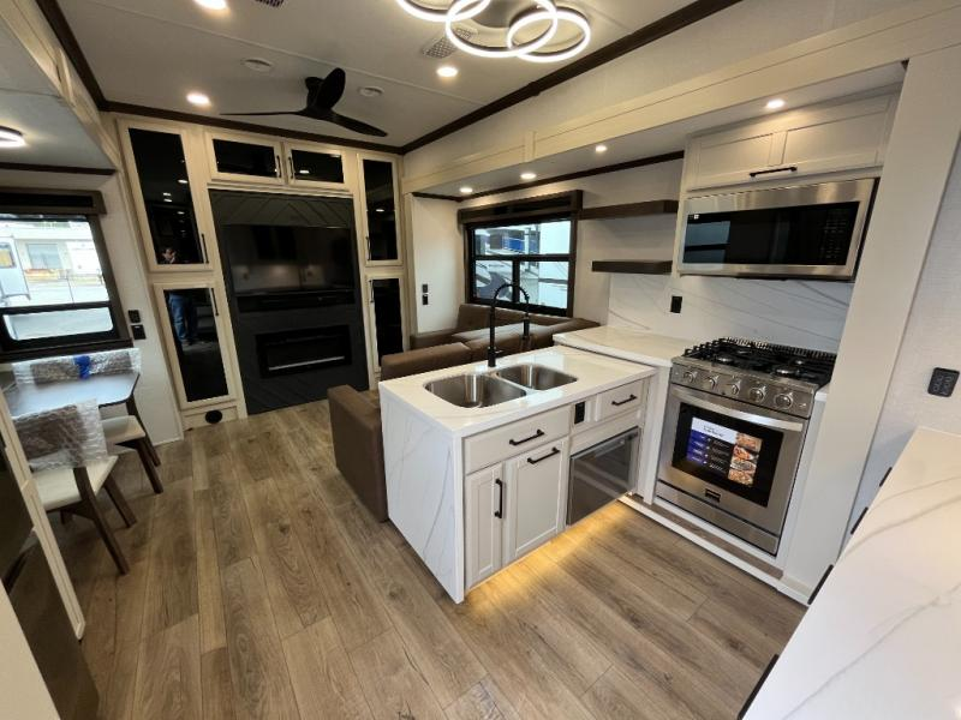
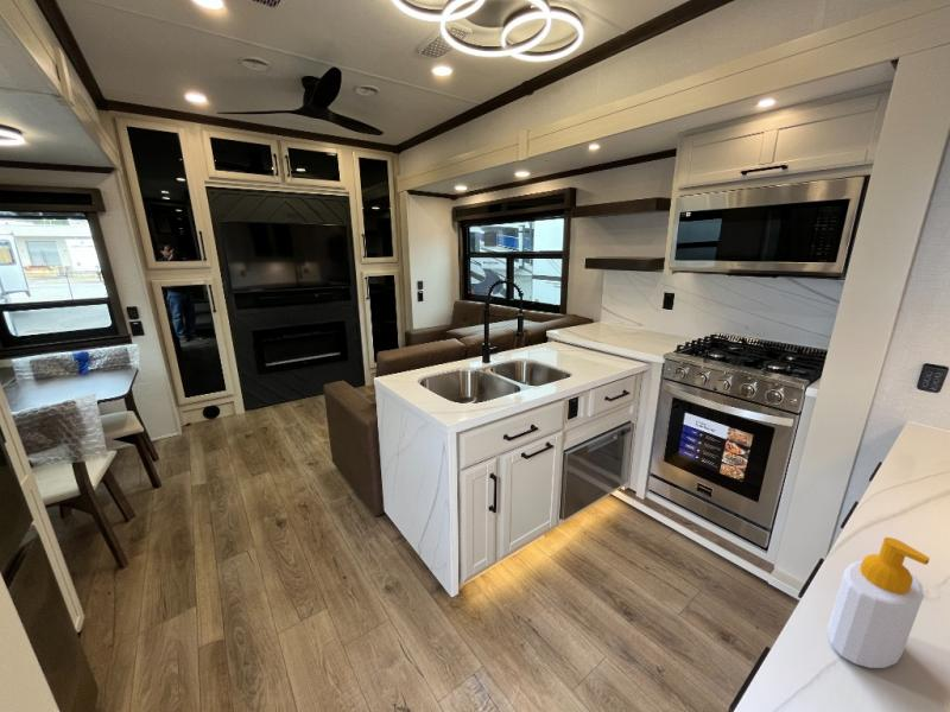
+ soap bottle (878, 595)
